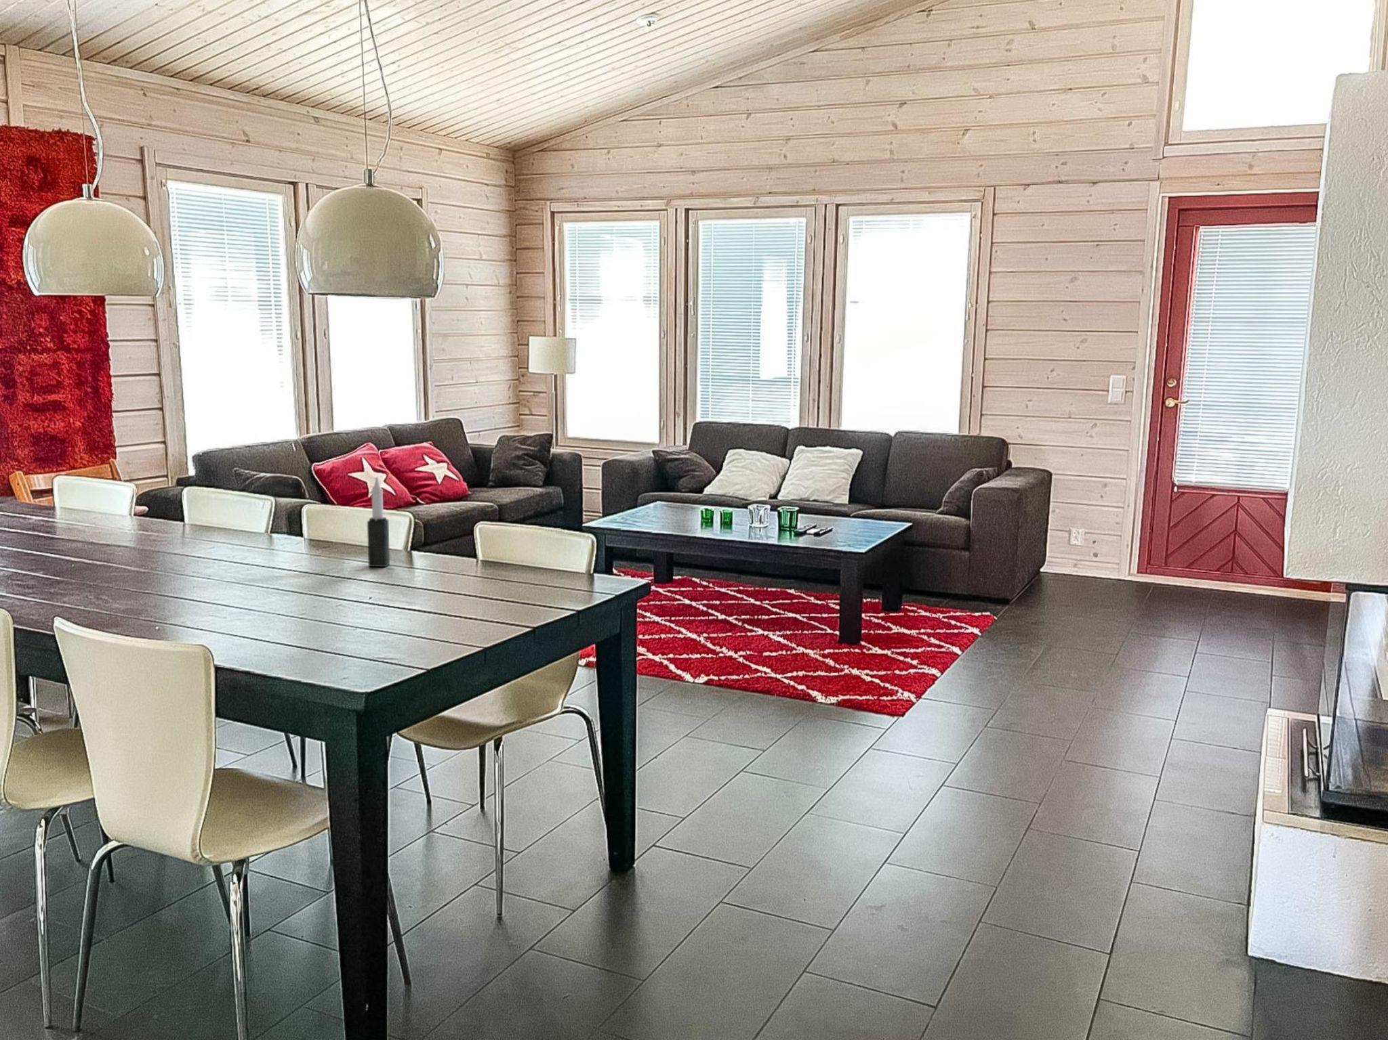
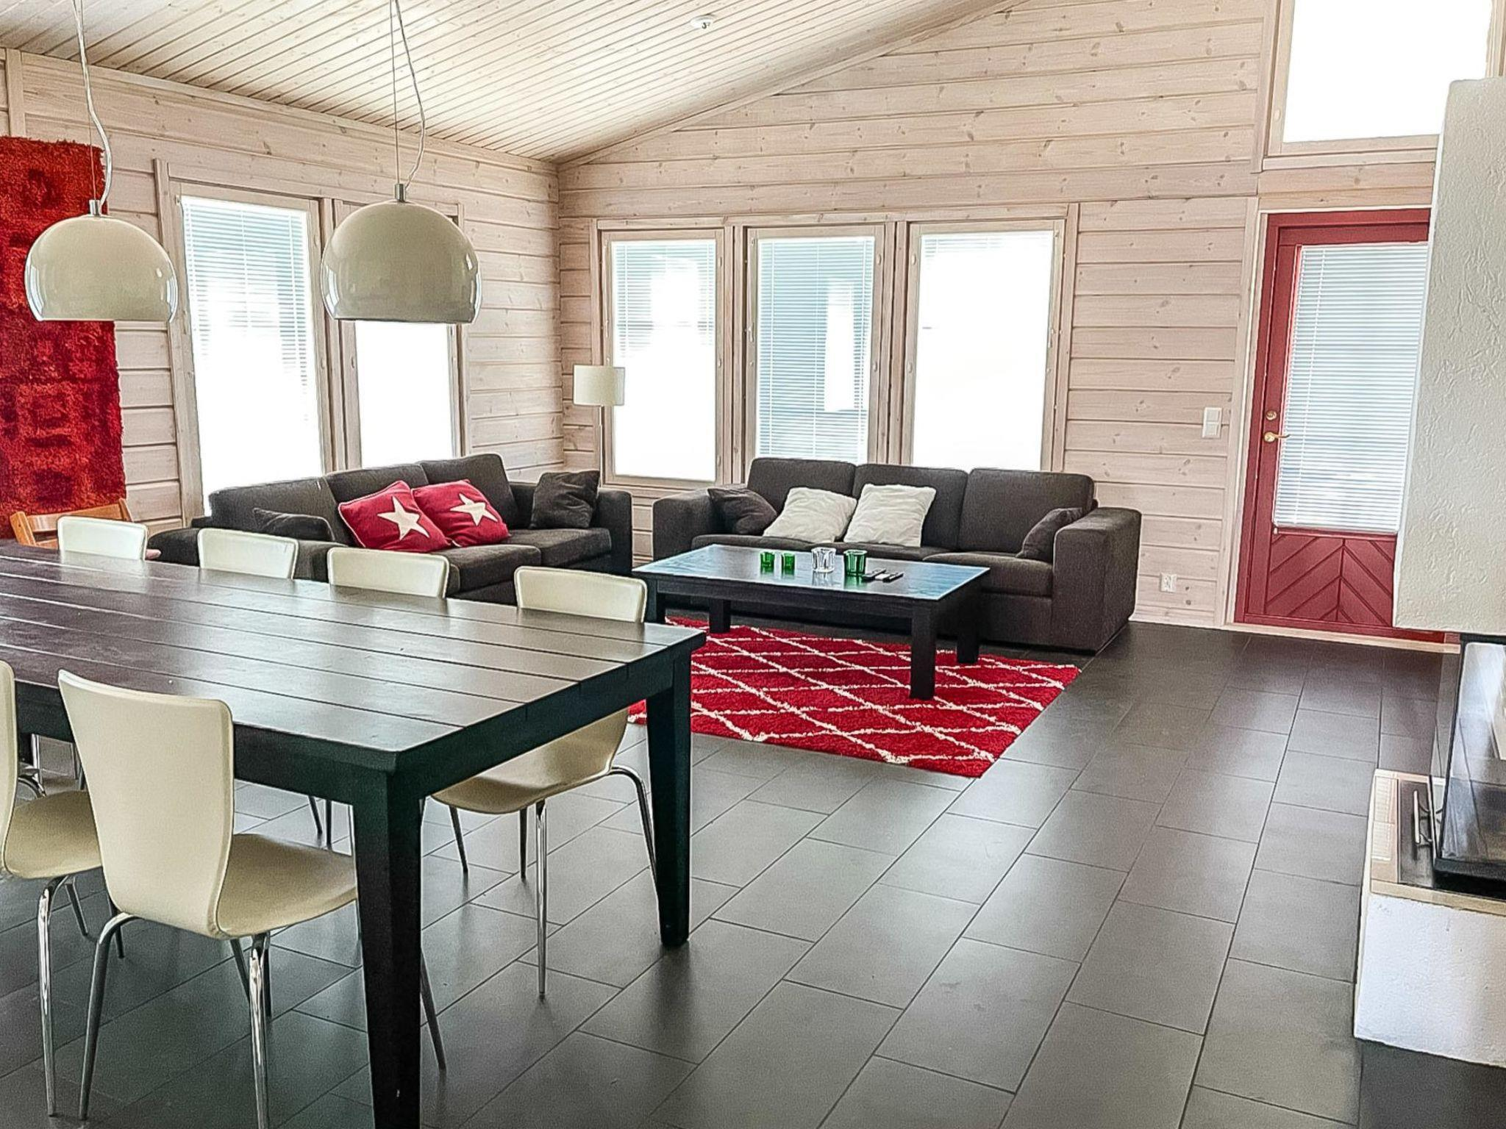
- candle (377, 521)
